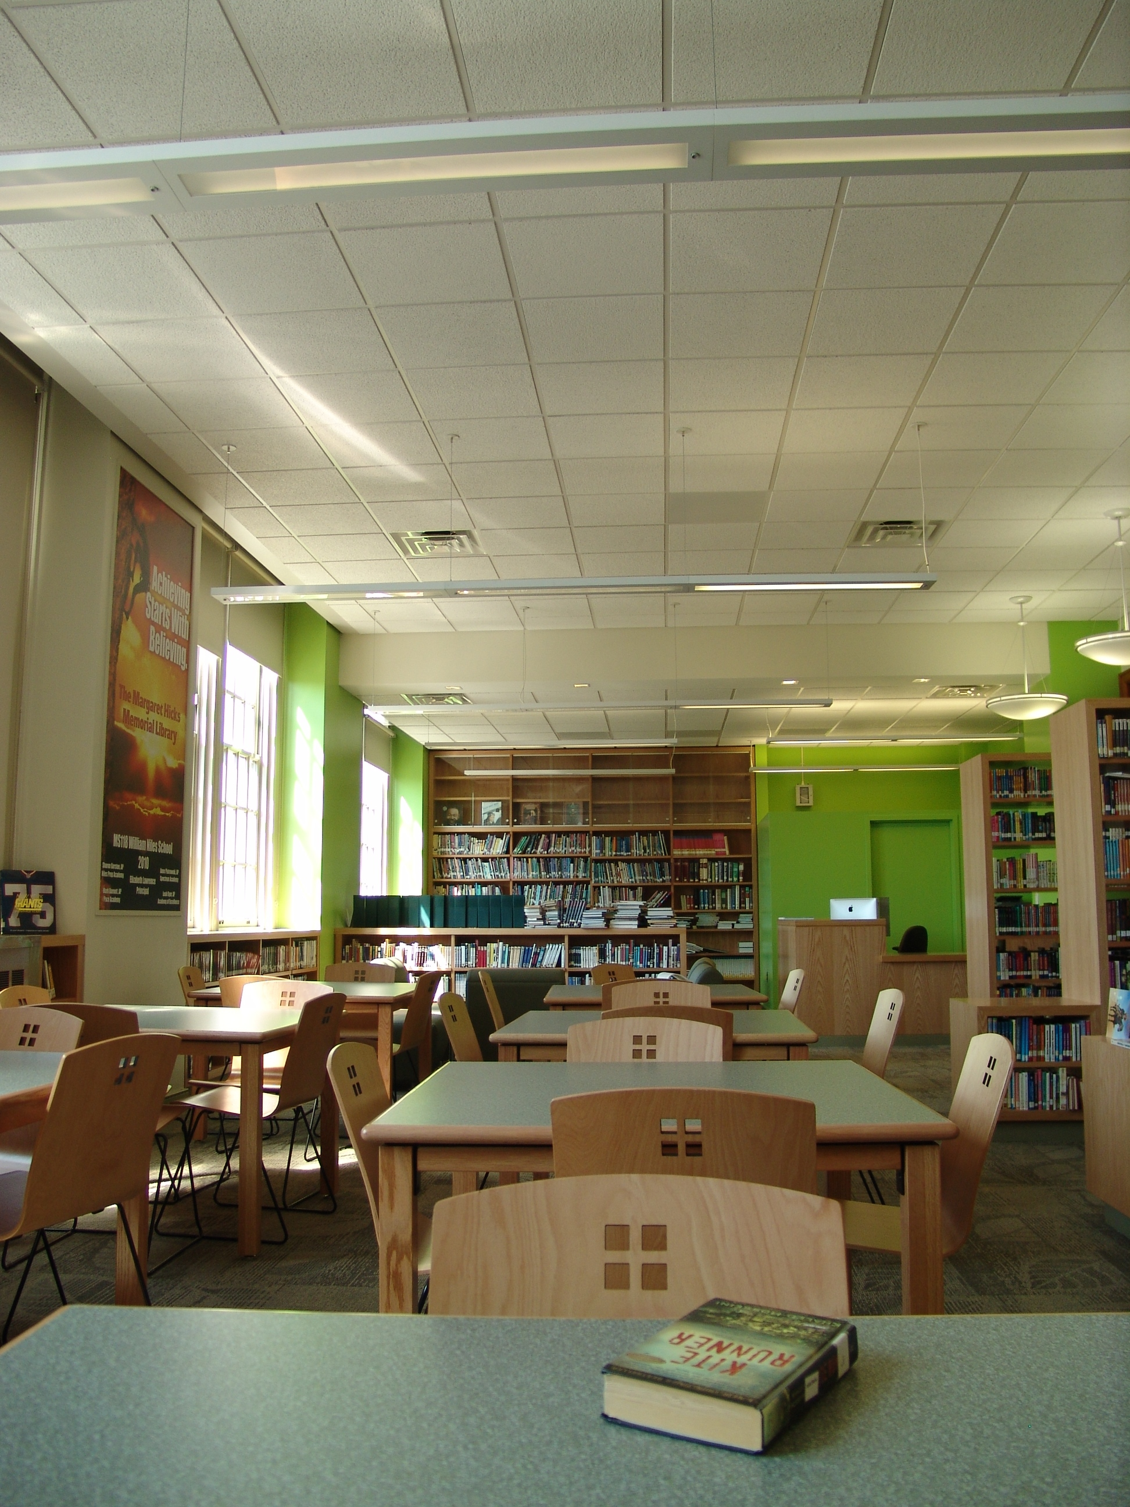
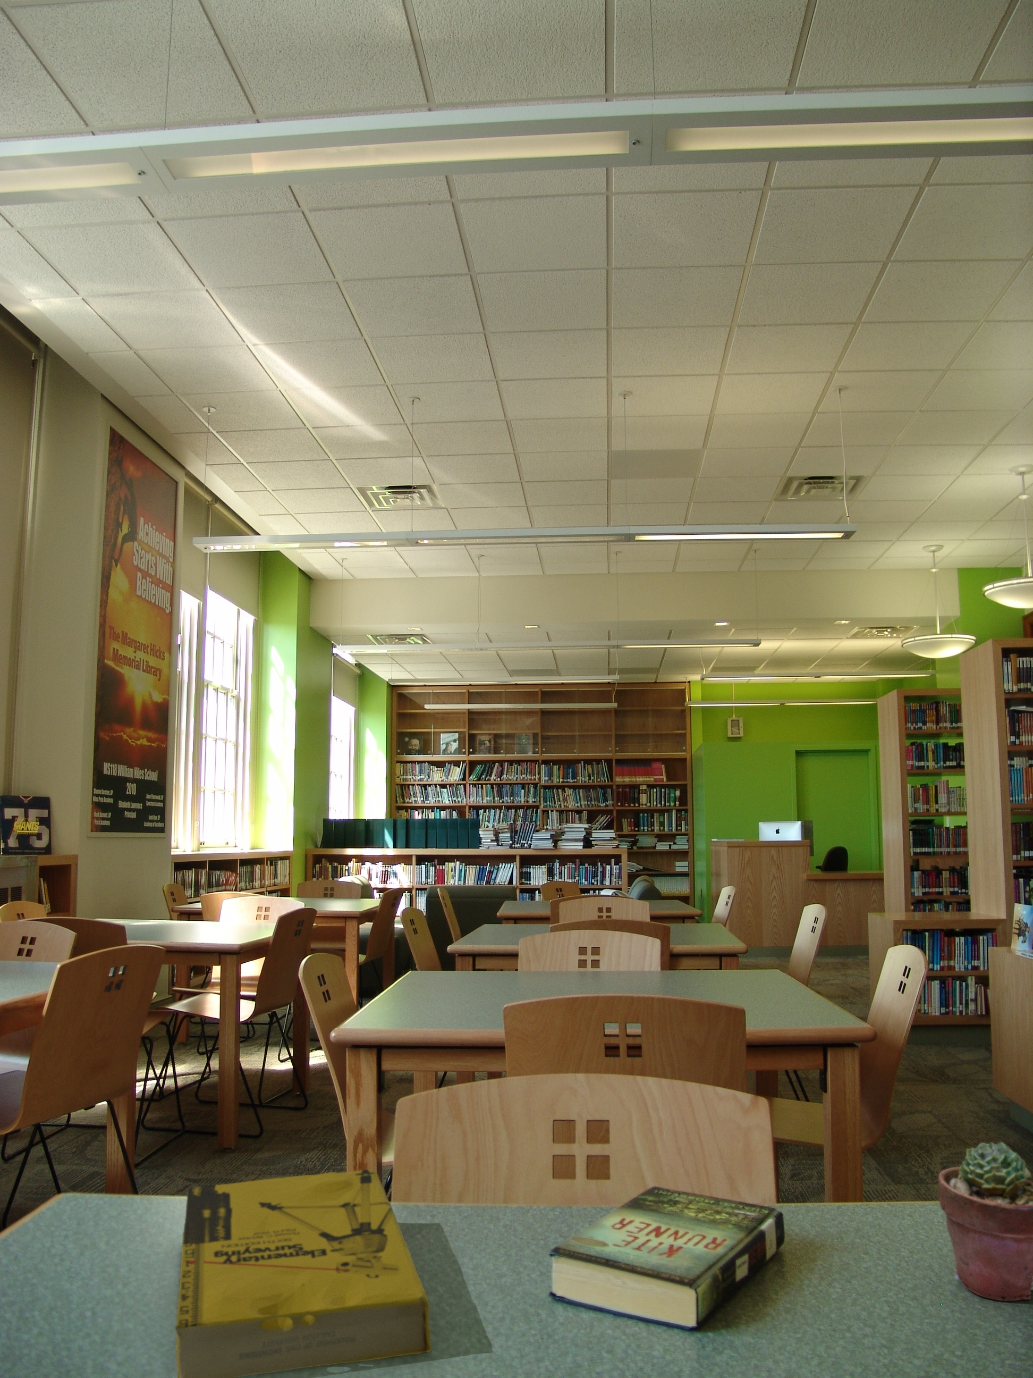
+ book (294, 1256)
+ potted succulent (994, 1214)
